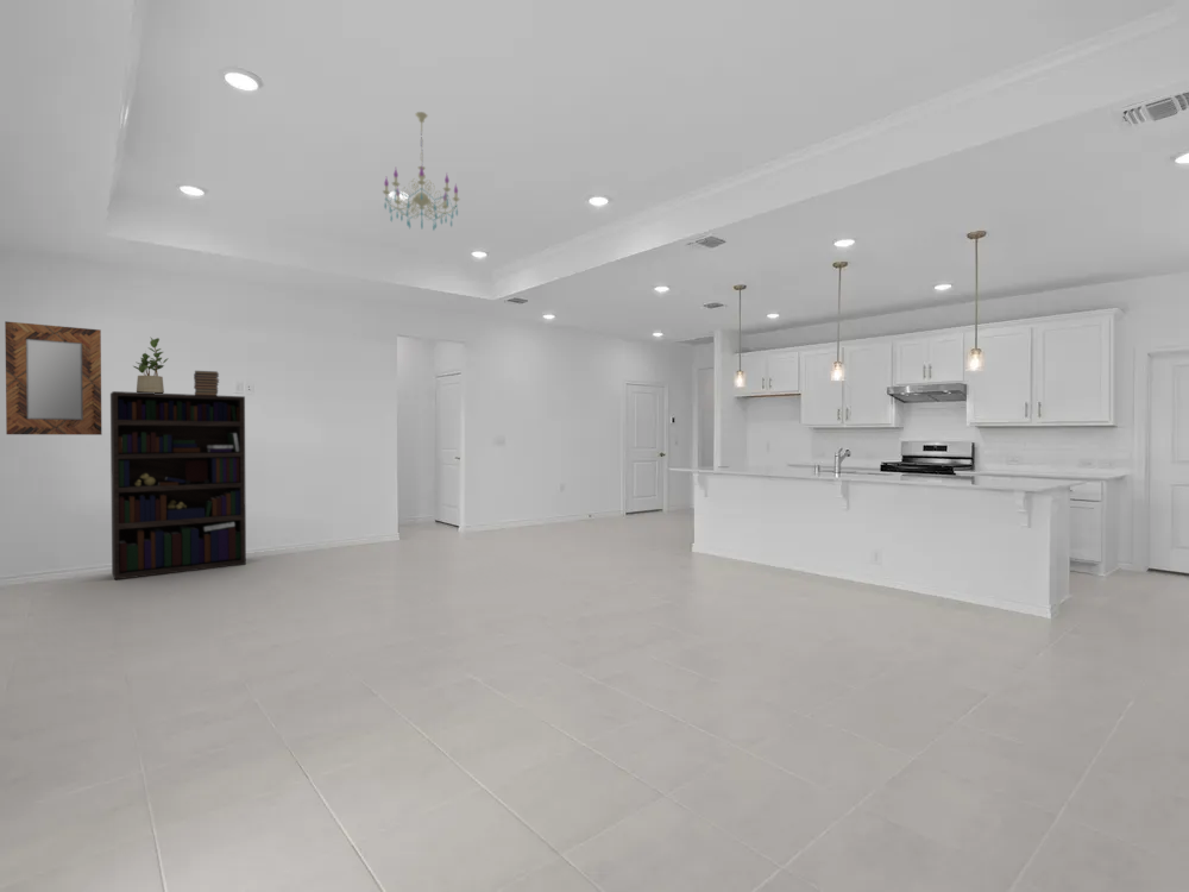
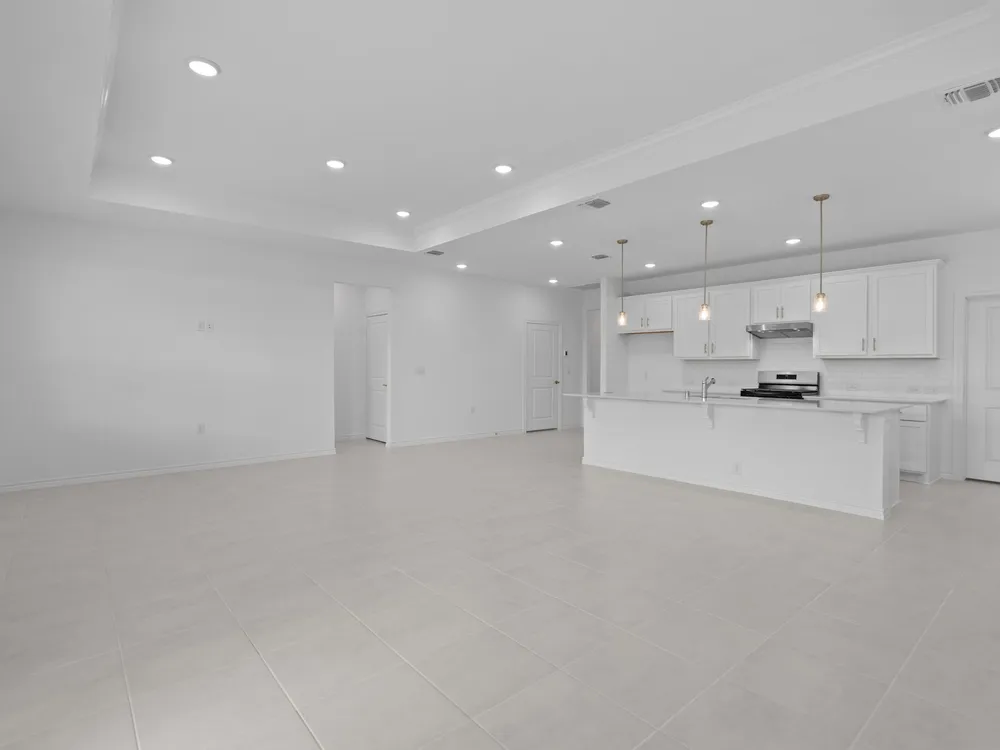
- potted plant (147, 364)
- bookcase (180, 482)
- book stack (207, 383)
- chandelier (421, 171)
- home mirror (55, 379)
